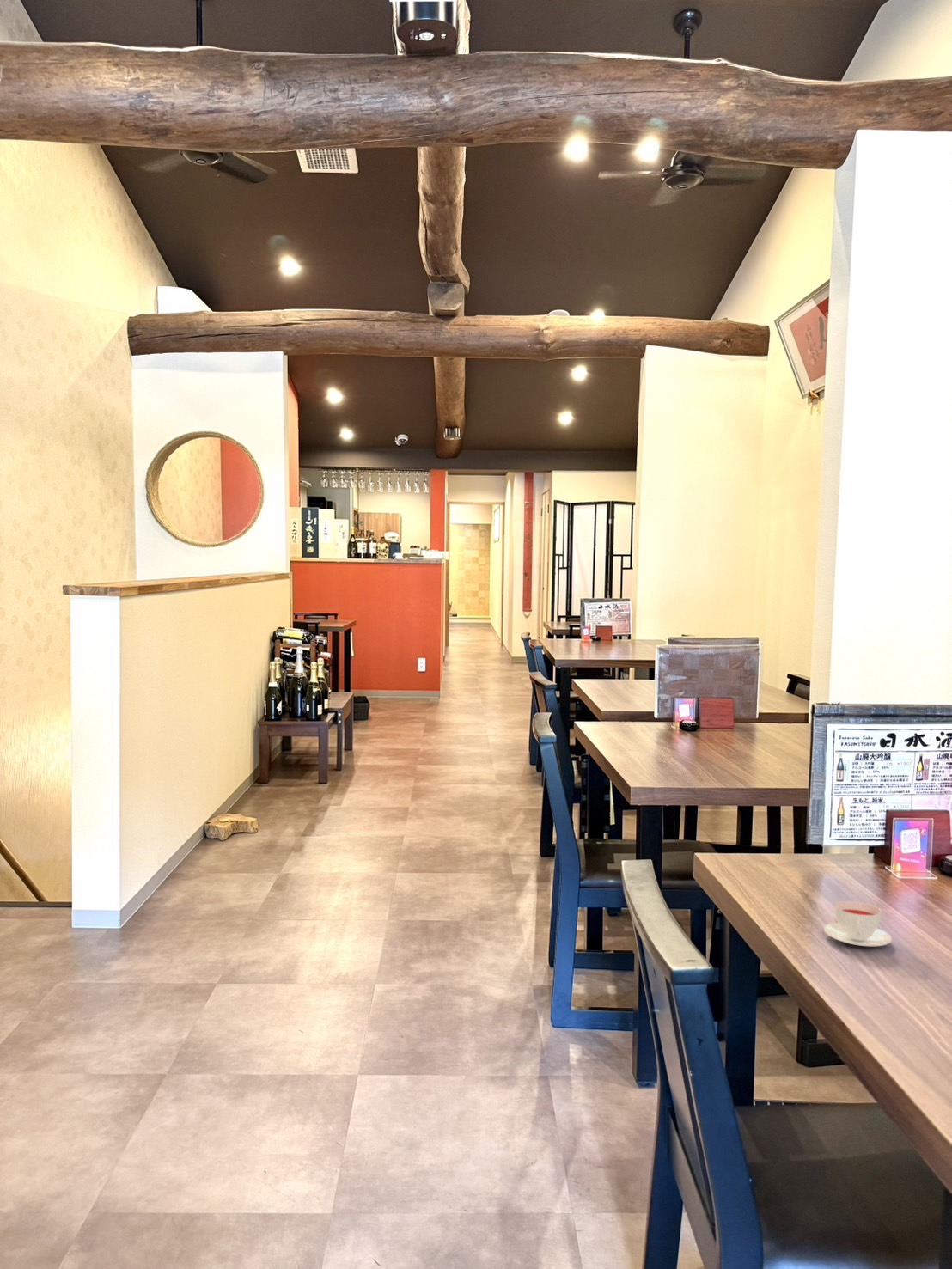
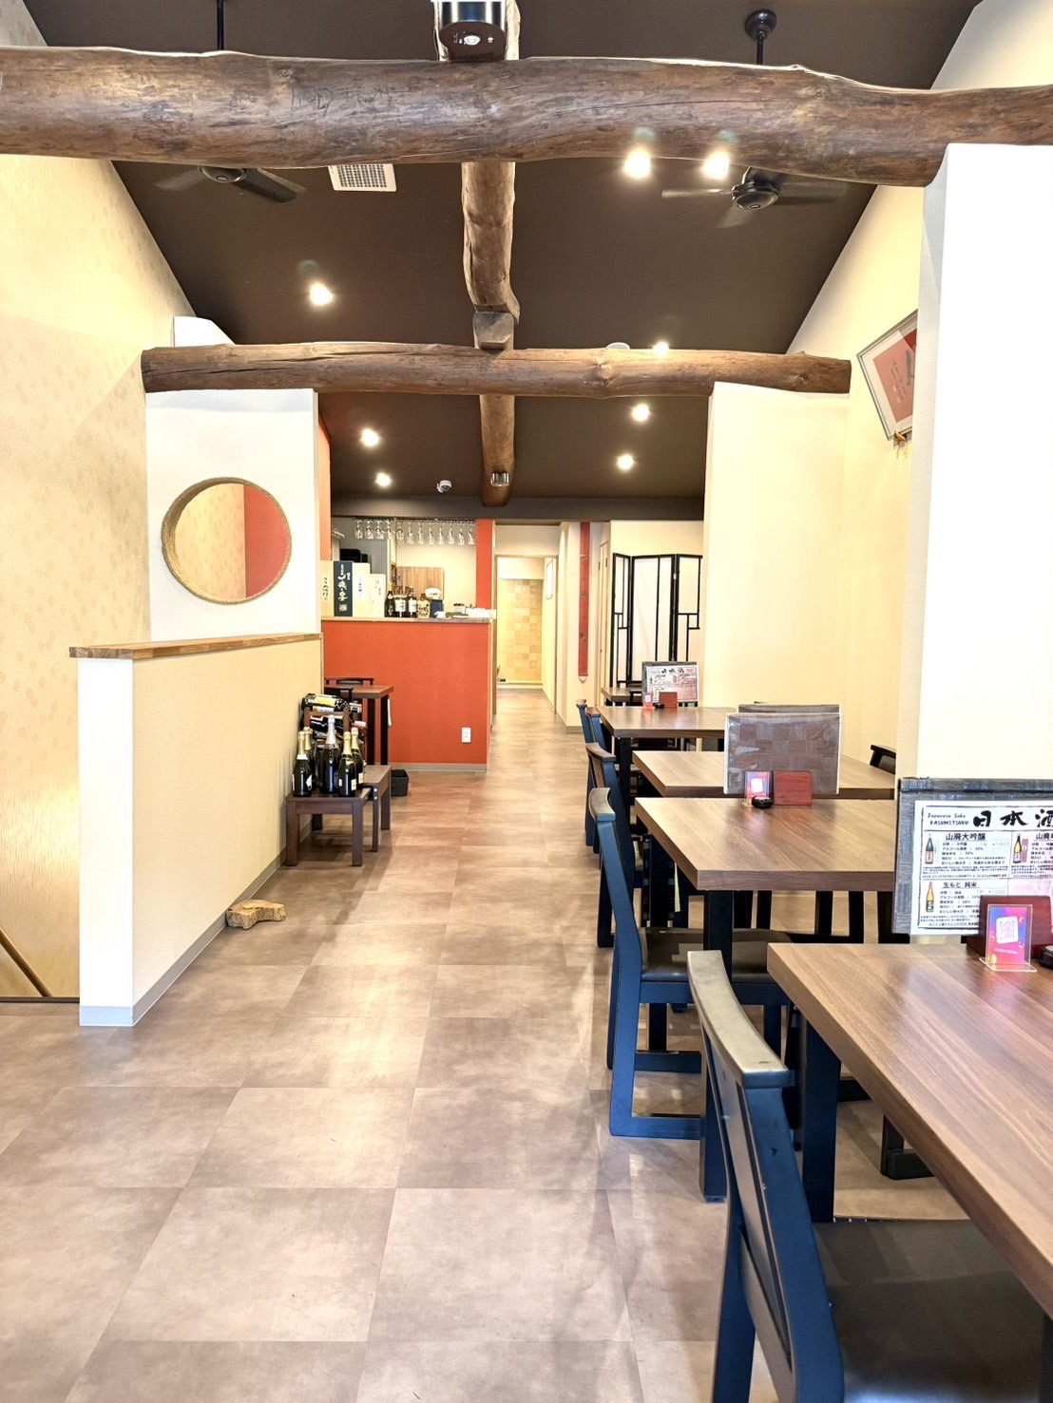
- teacup (857, 924)
